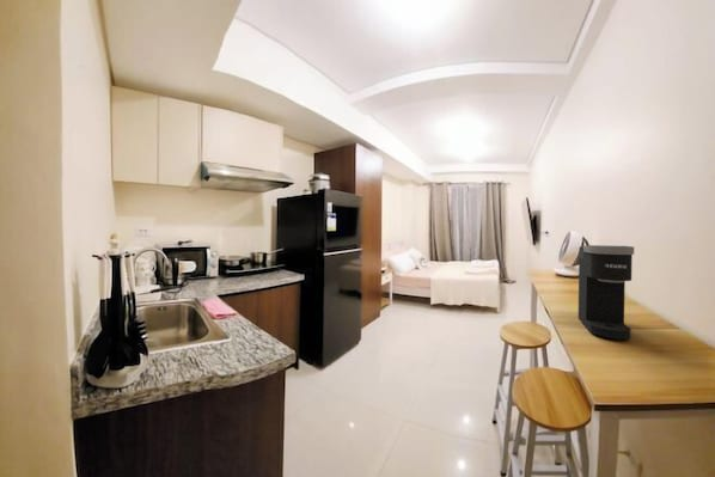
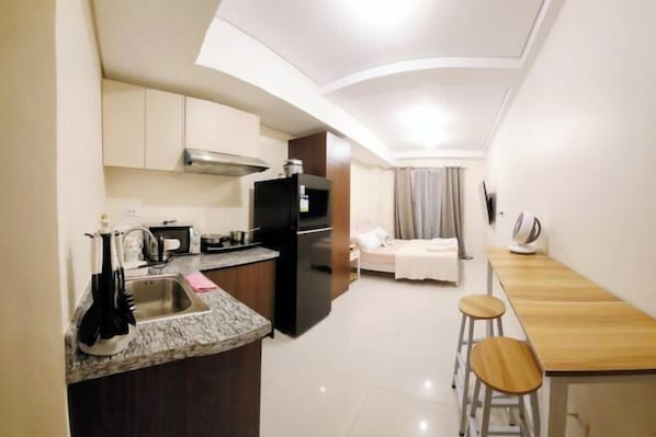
- coffee maker (603, 286)
